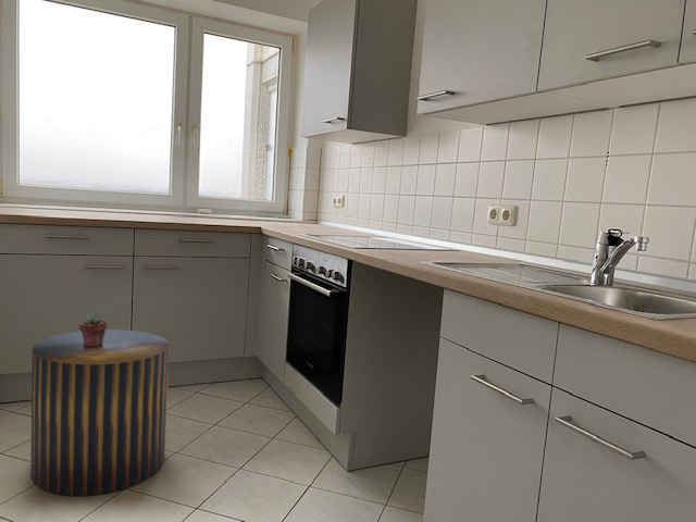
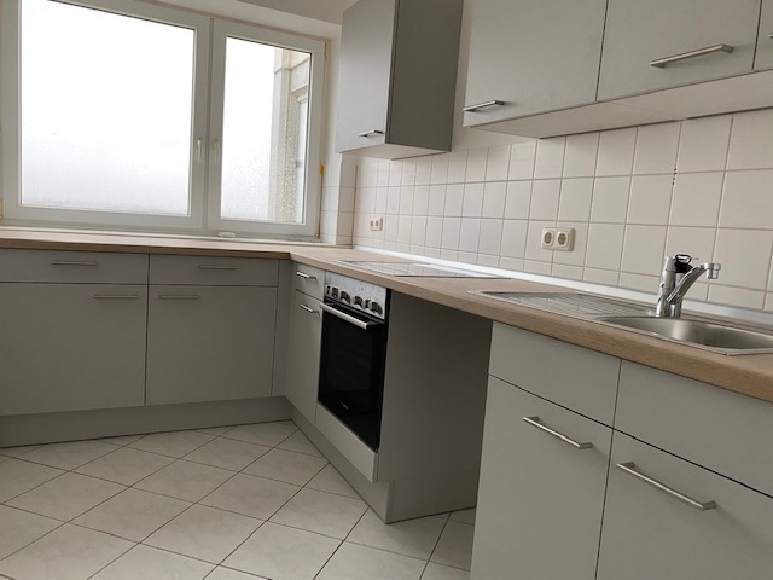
- stool (101, 405)
- potted succulent (92, 327)
